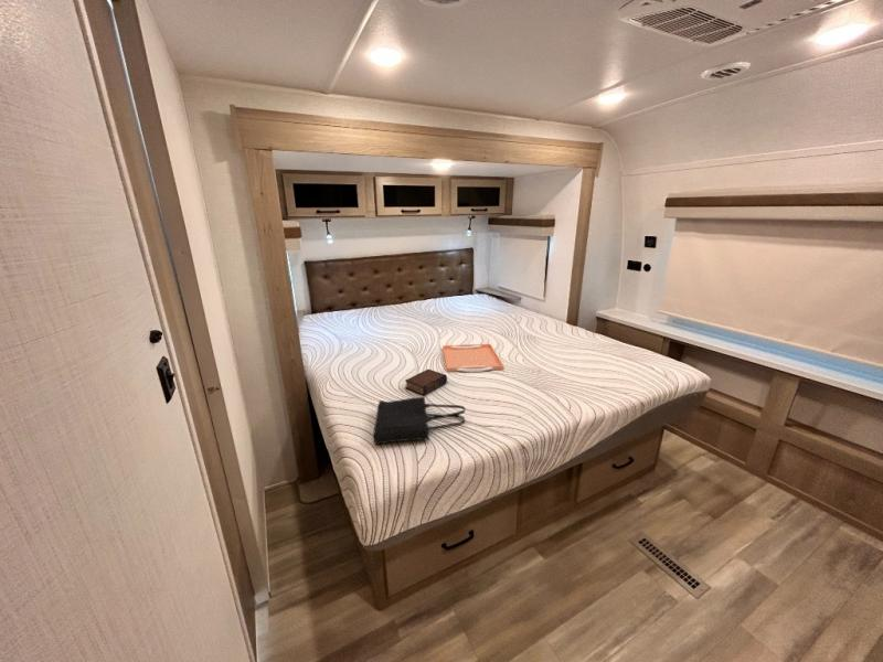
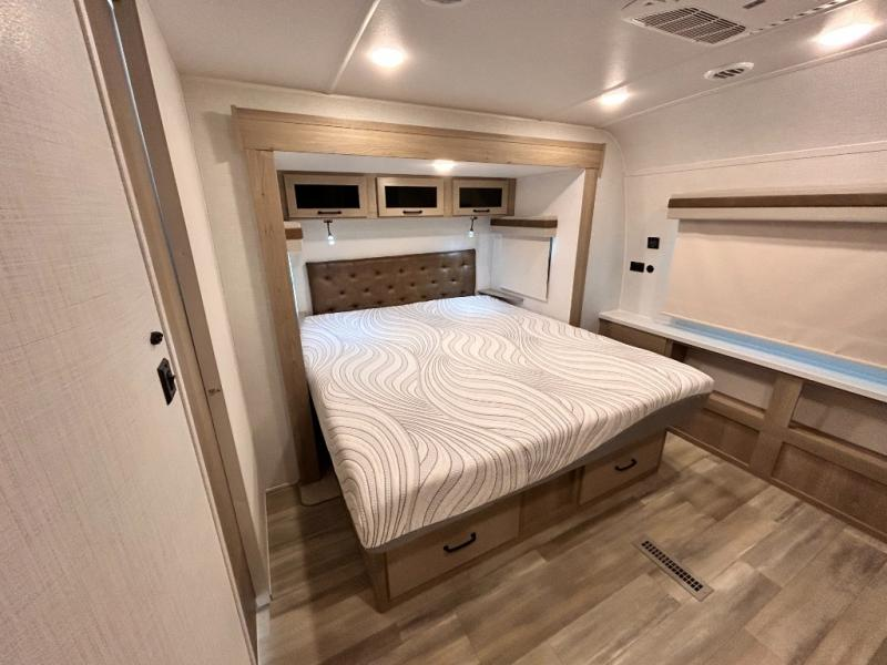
- serving tray (470, 356)
- book (426, 382)
- tote bag (421, 417)
